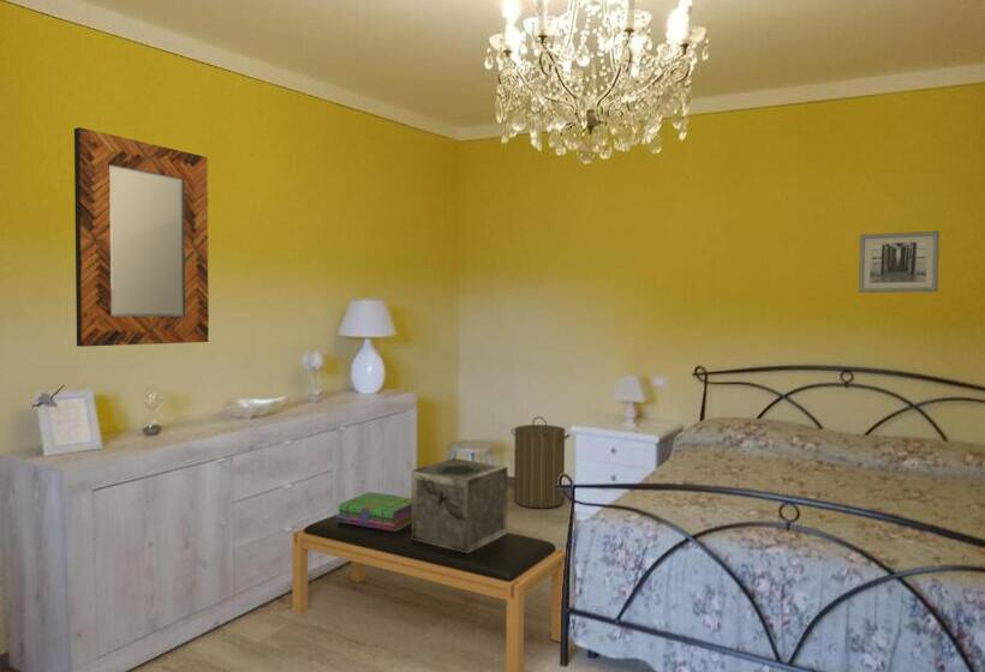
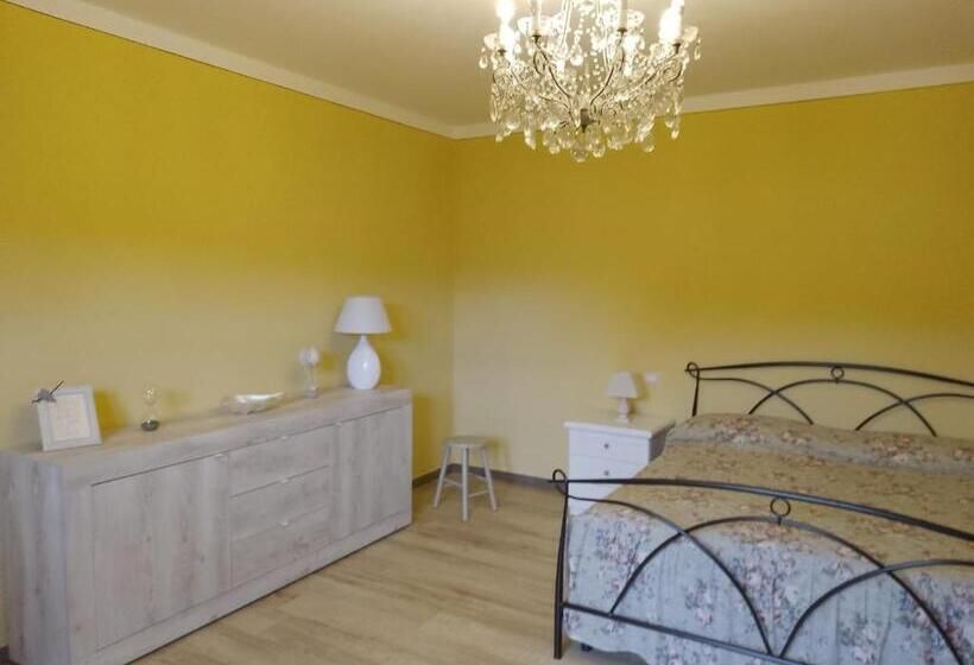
- home mirror (147, 244)
- wall art (897, 262)
- decorative box (460, 502)
- bench (424, 577)
- stack of books (380, 510)
- laundry hamper (539, 458)
